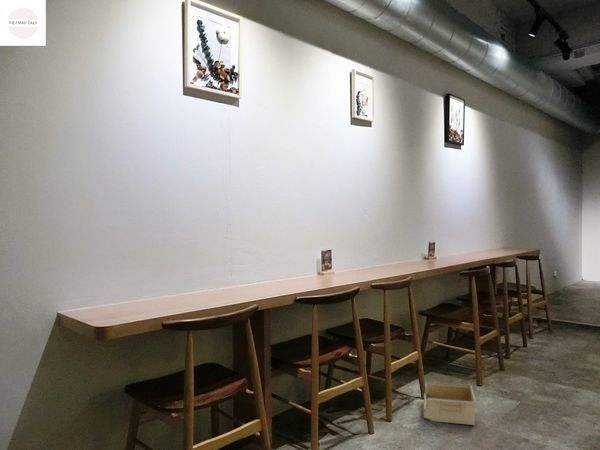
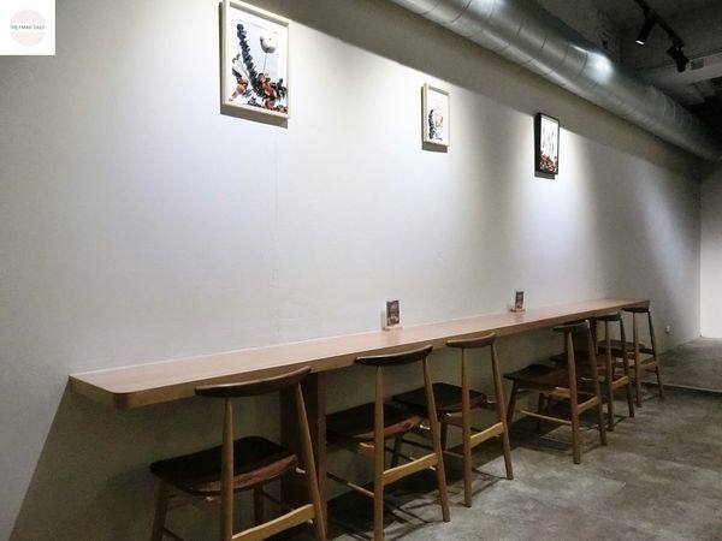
- storage bin (448, 402)
